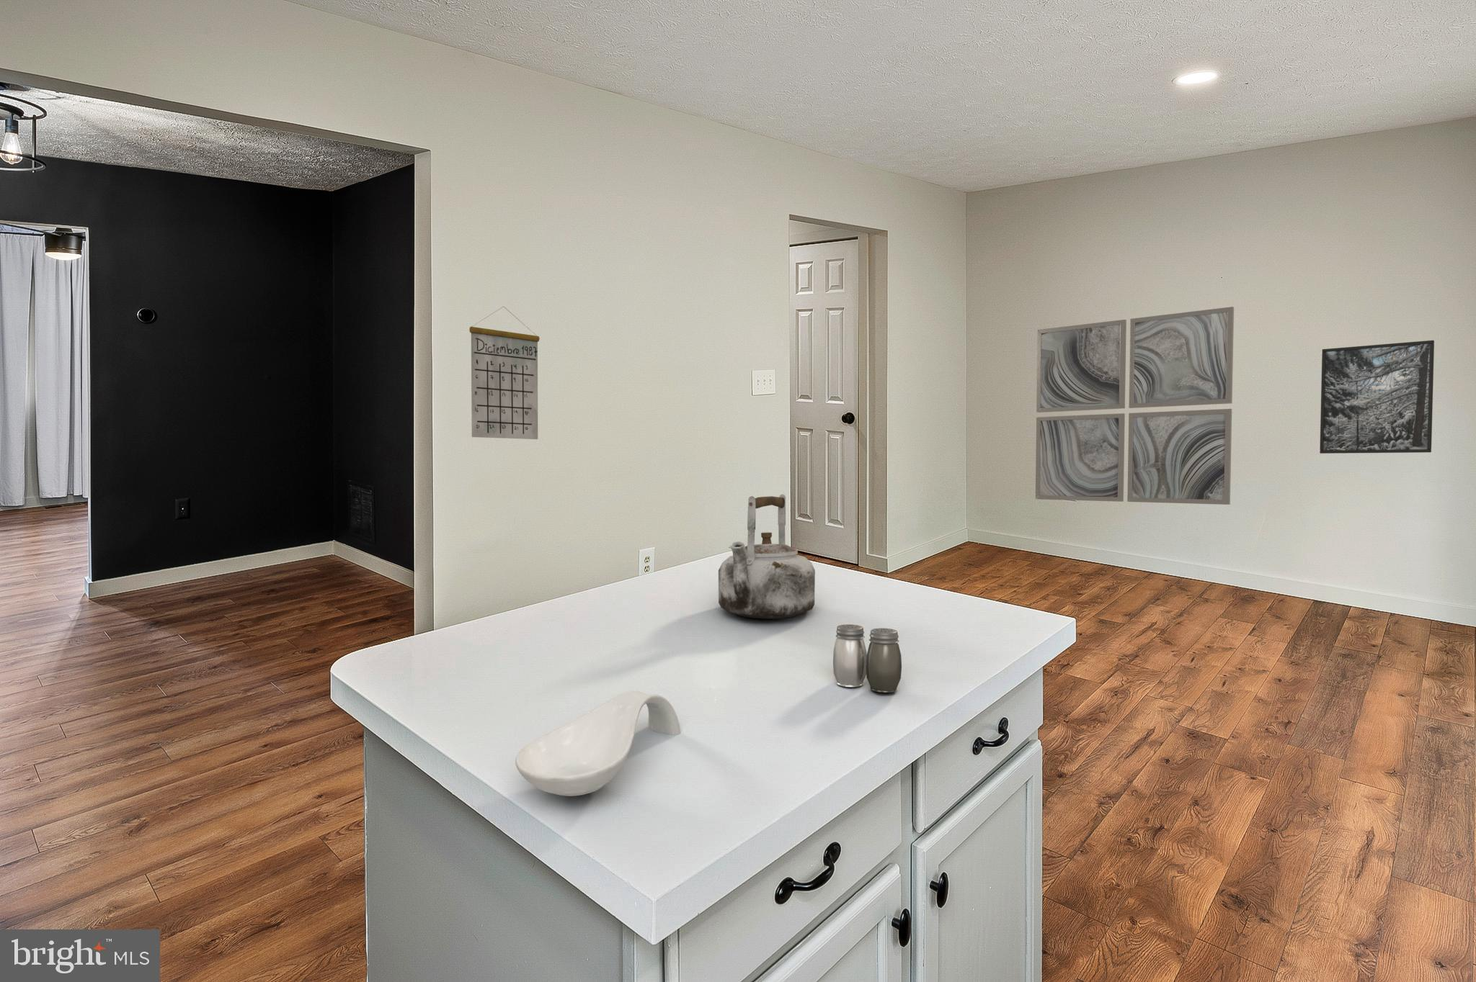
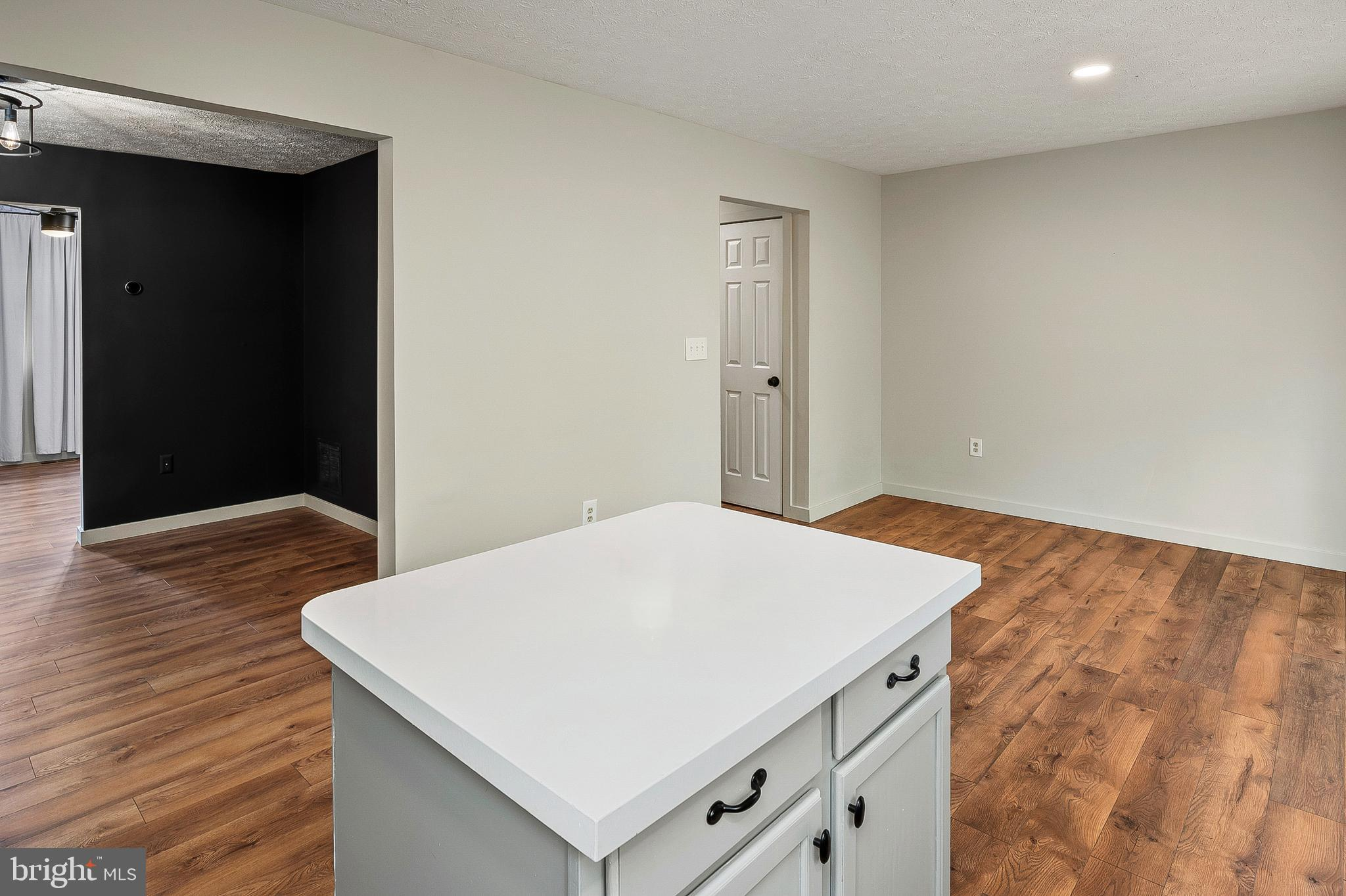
- calendar (506, 373)
- salt and pepper shaker (866, 656)
- kettle (761, 555)
- wall art (1128, 413)
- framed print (1374, 399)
- spoon rest (606, 736)
